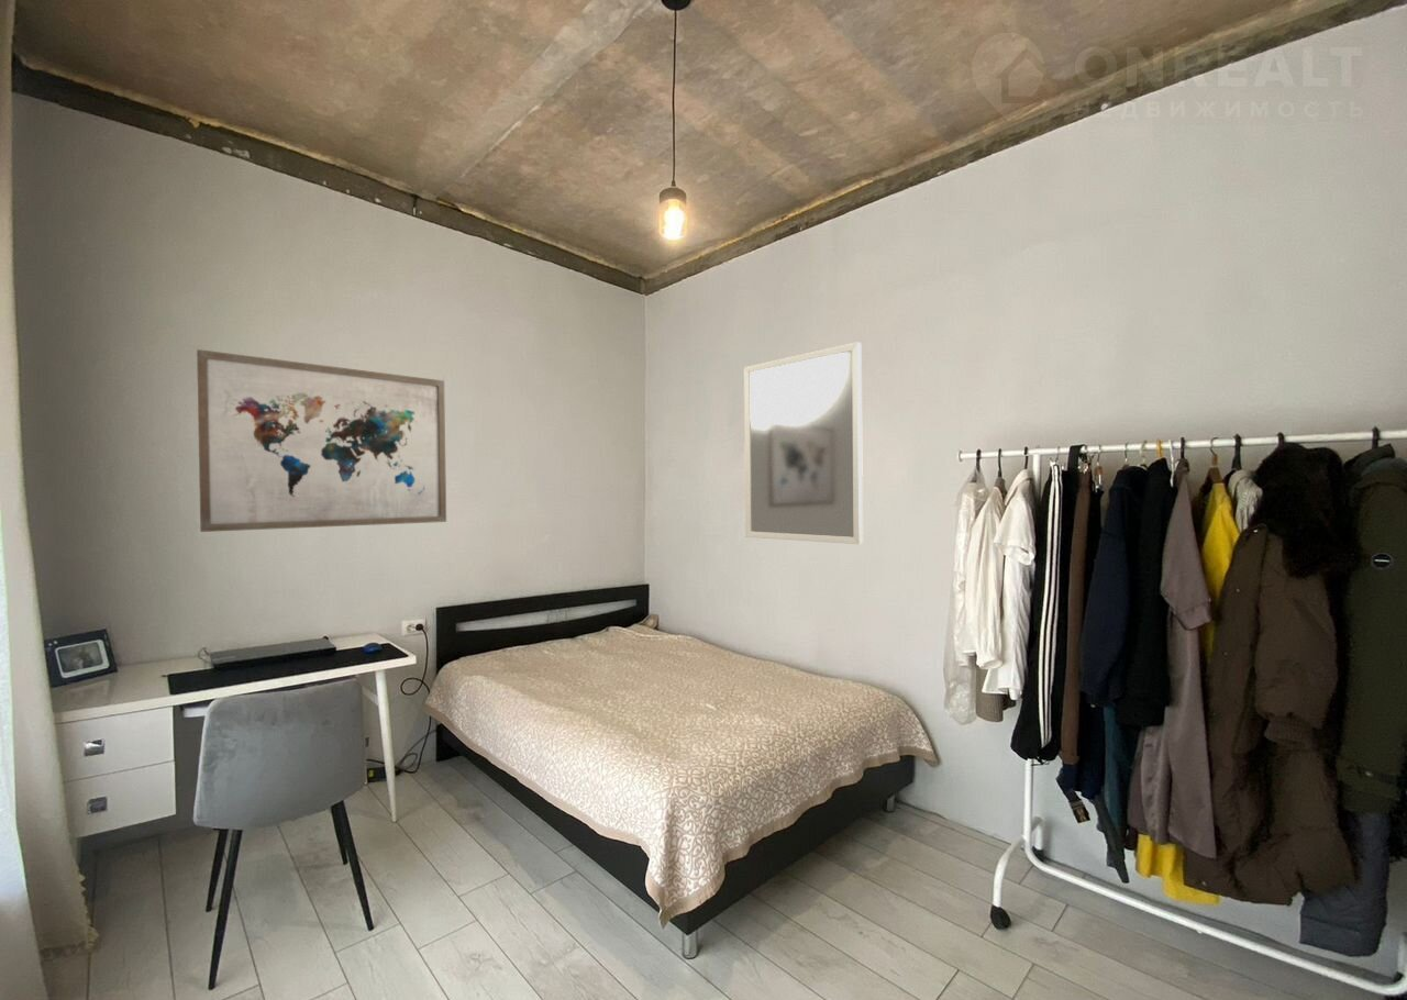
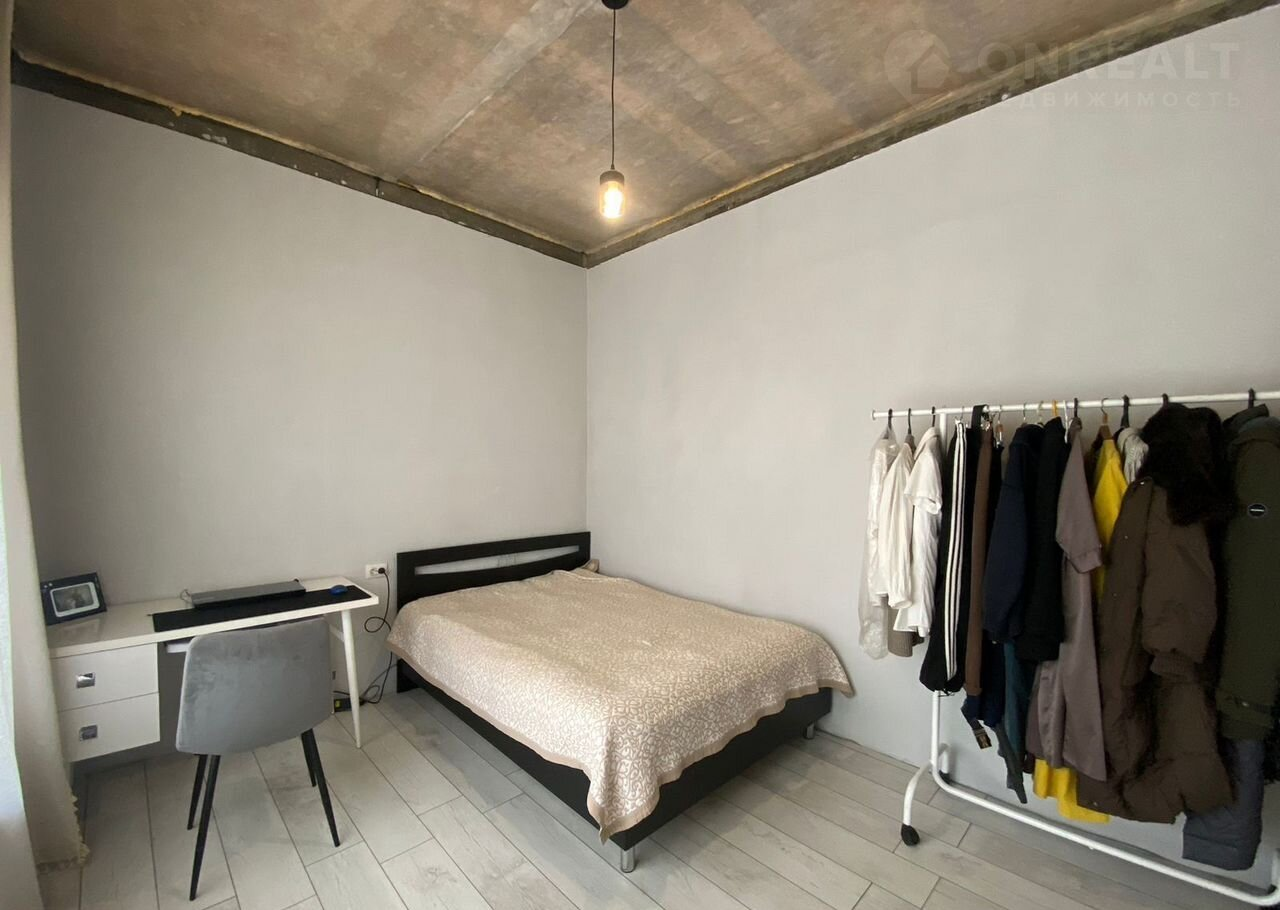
- home mirror (798, 448)
- wall art (336, 446)
